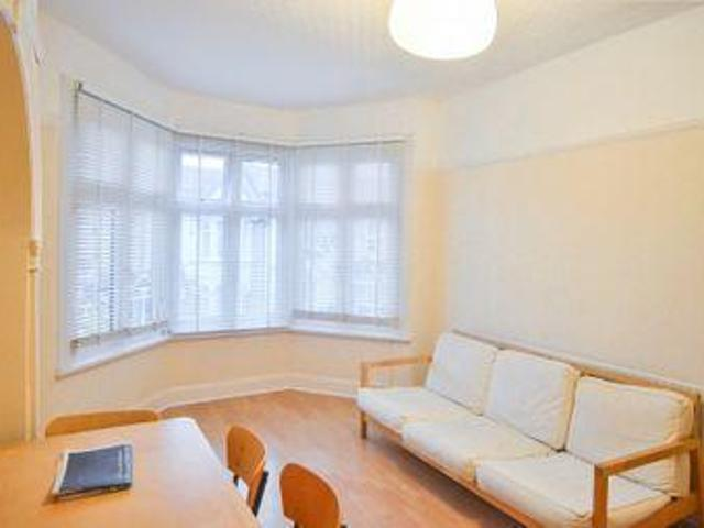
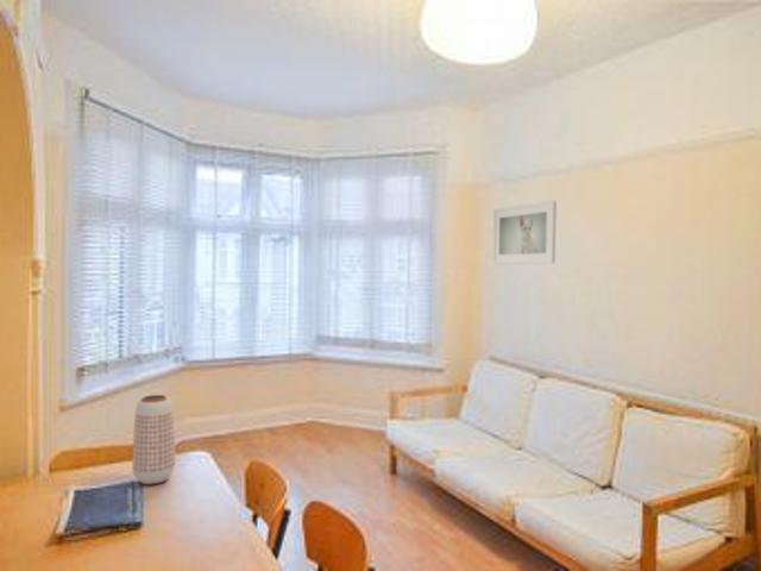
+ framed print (522, 234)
+ planter (153, 438)
